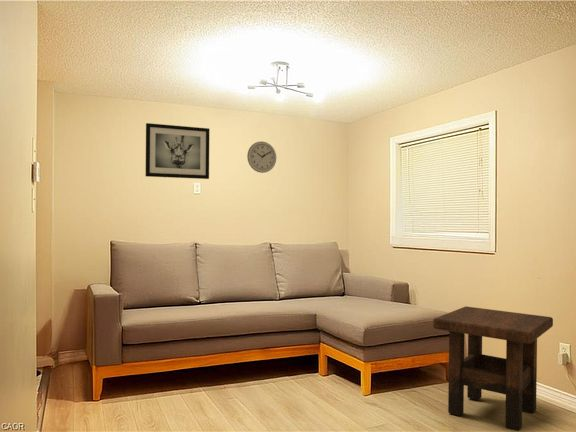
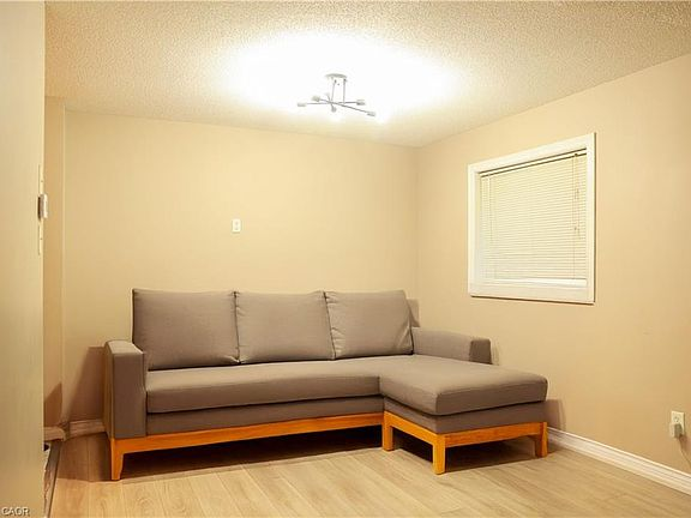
- wall clock (262, 157)
- side table (493, 364)
- wall art (178, 151)
